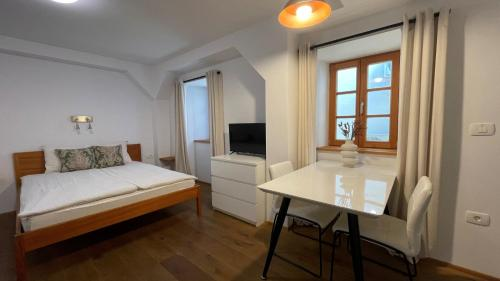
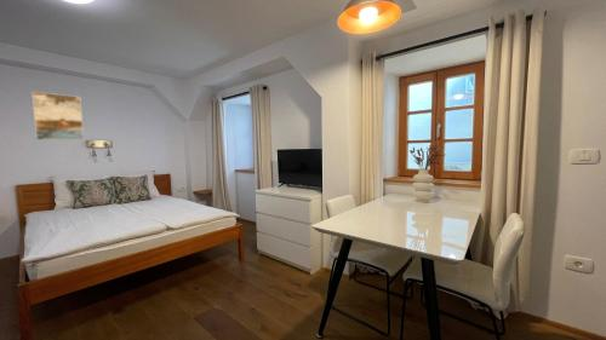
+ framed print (58, 117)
